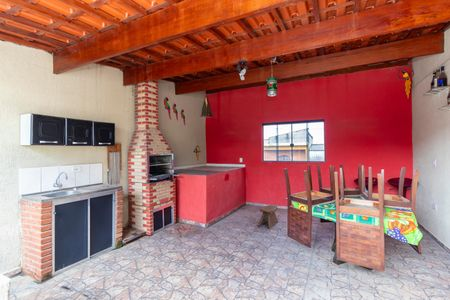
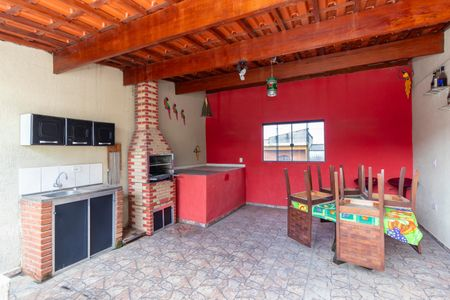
- stool (268, 215)
